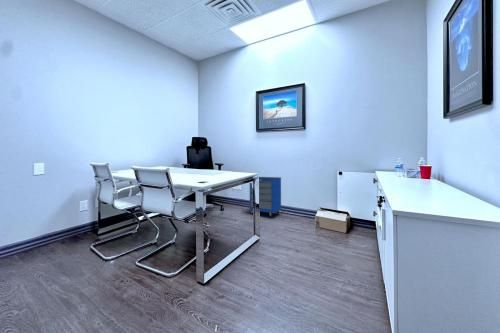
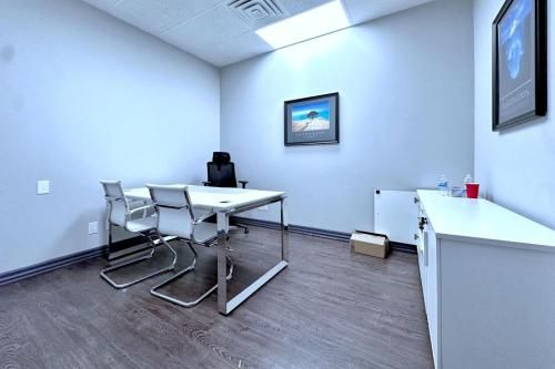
- cabinet (264, 195)
